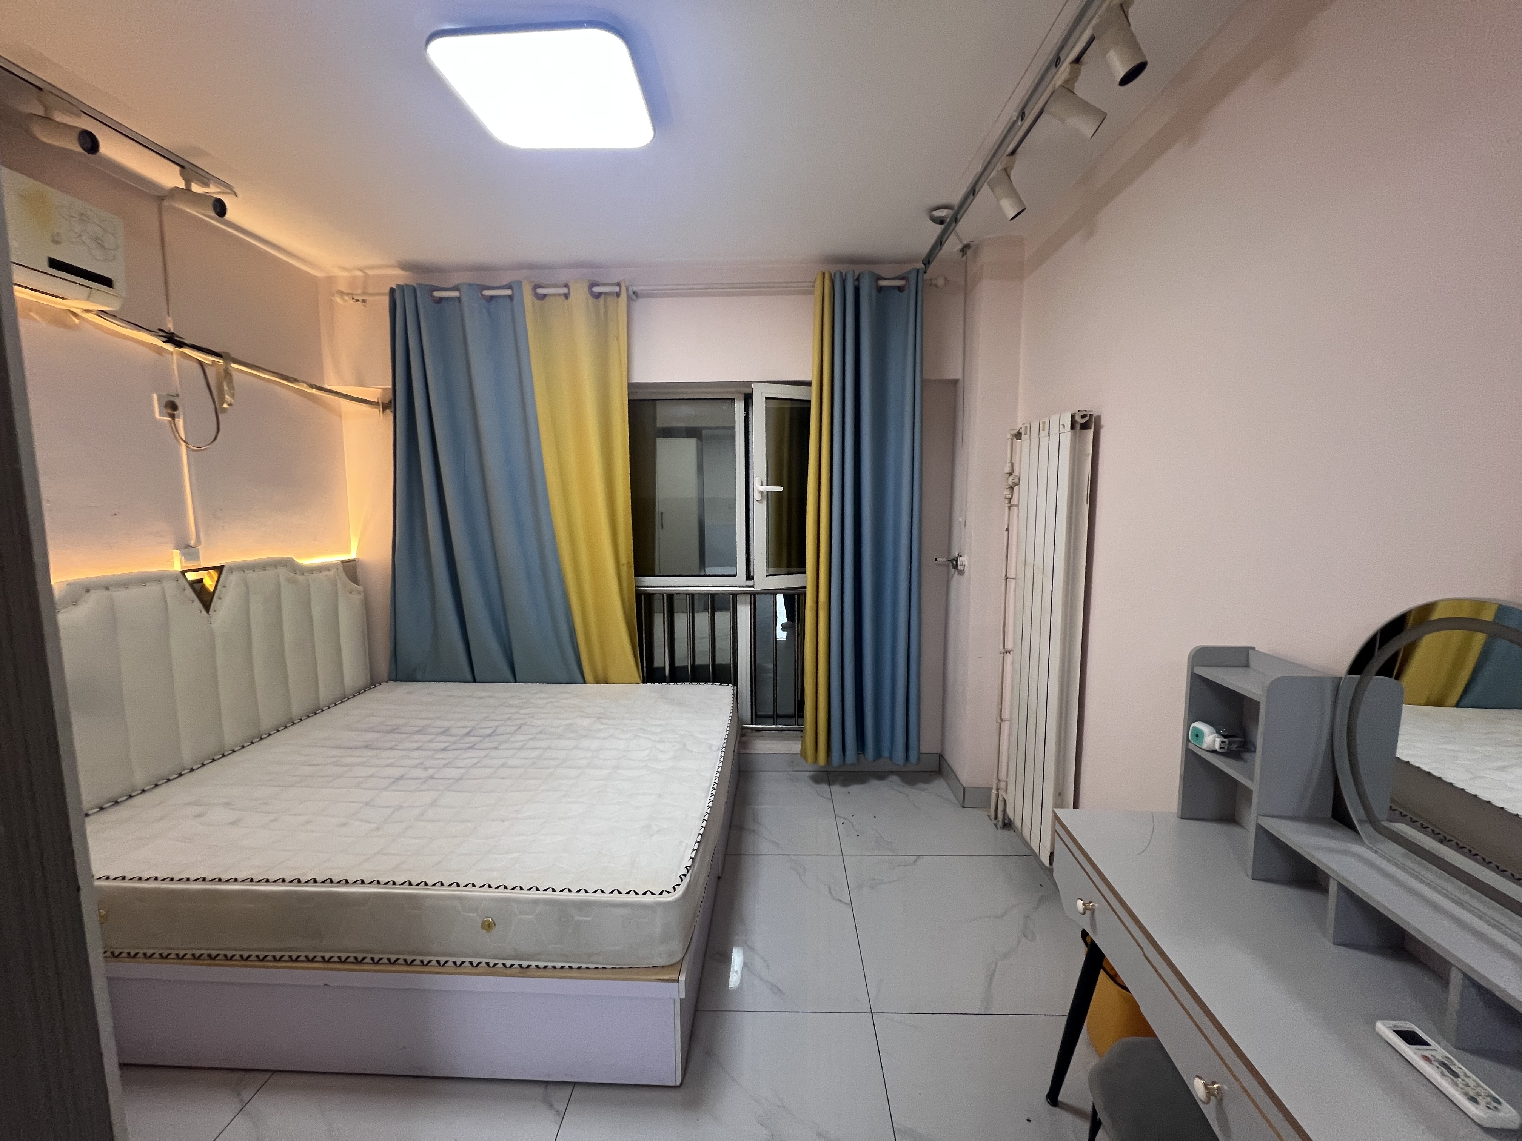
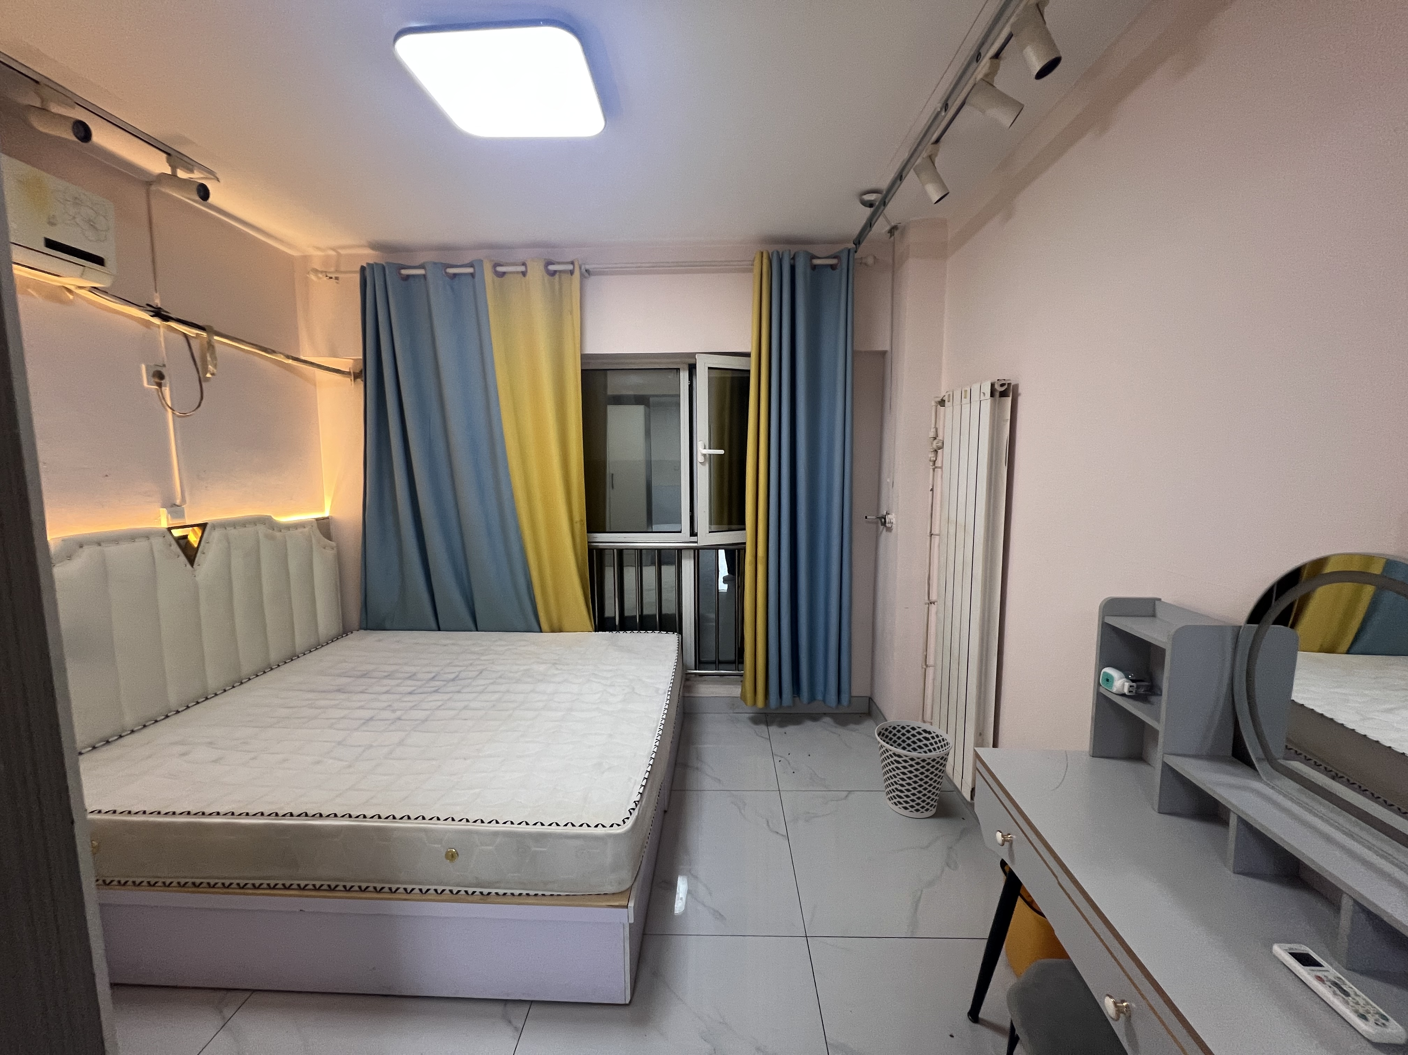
+ wastebasket (911, 770)
